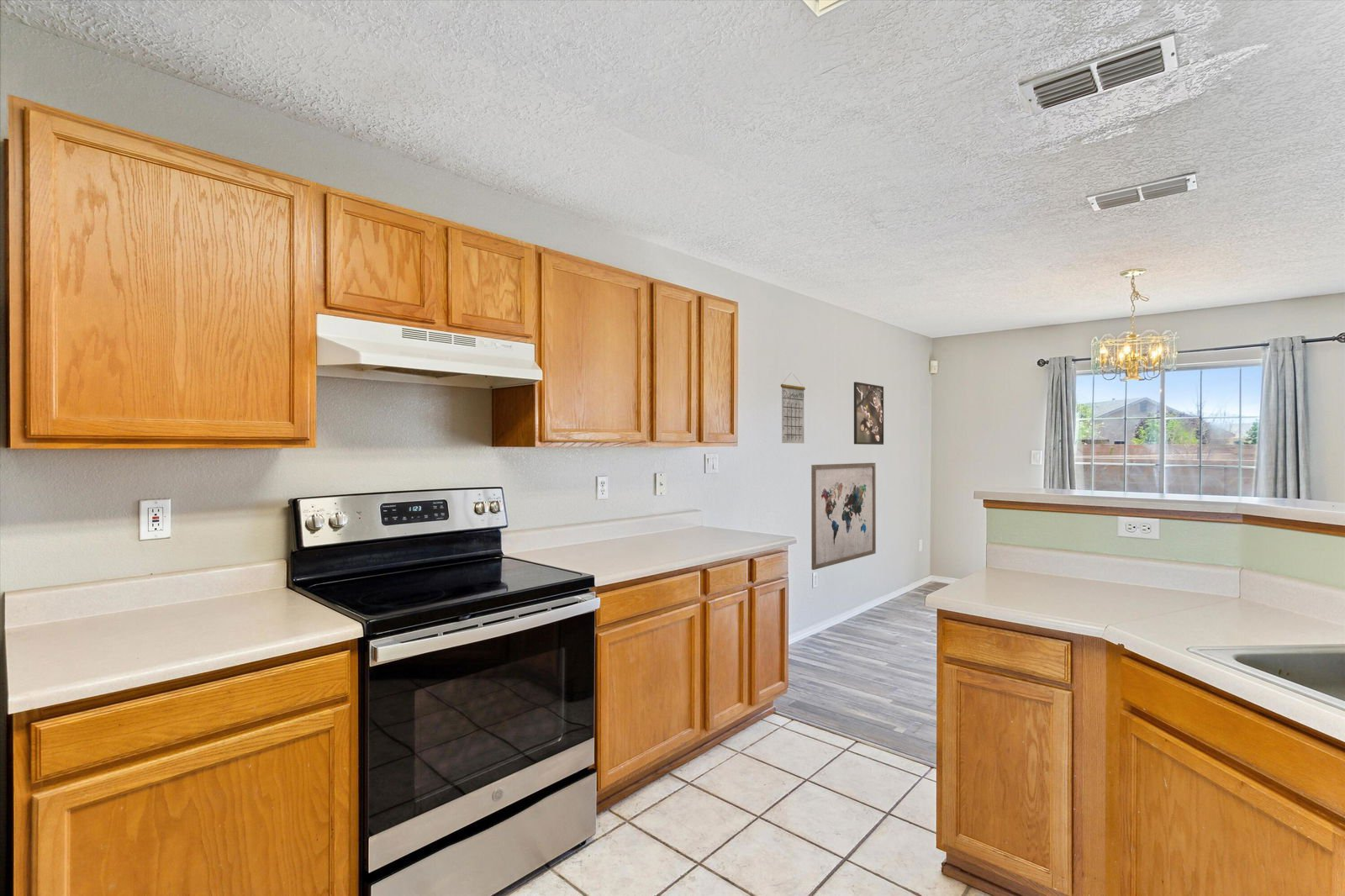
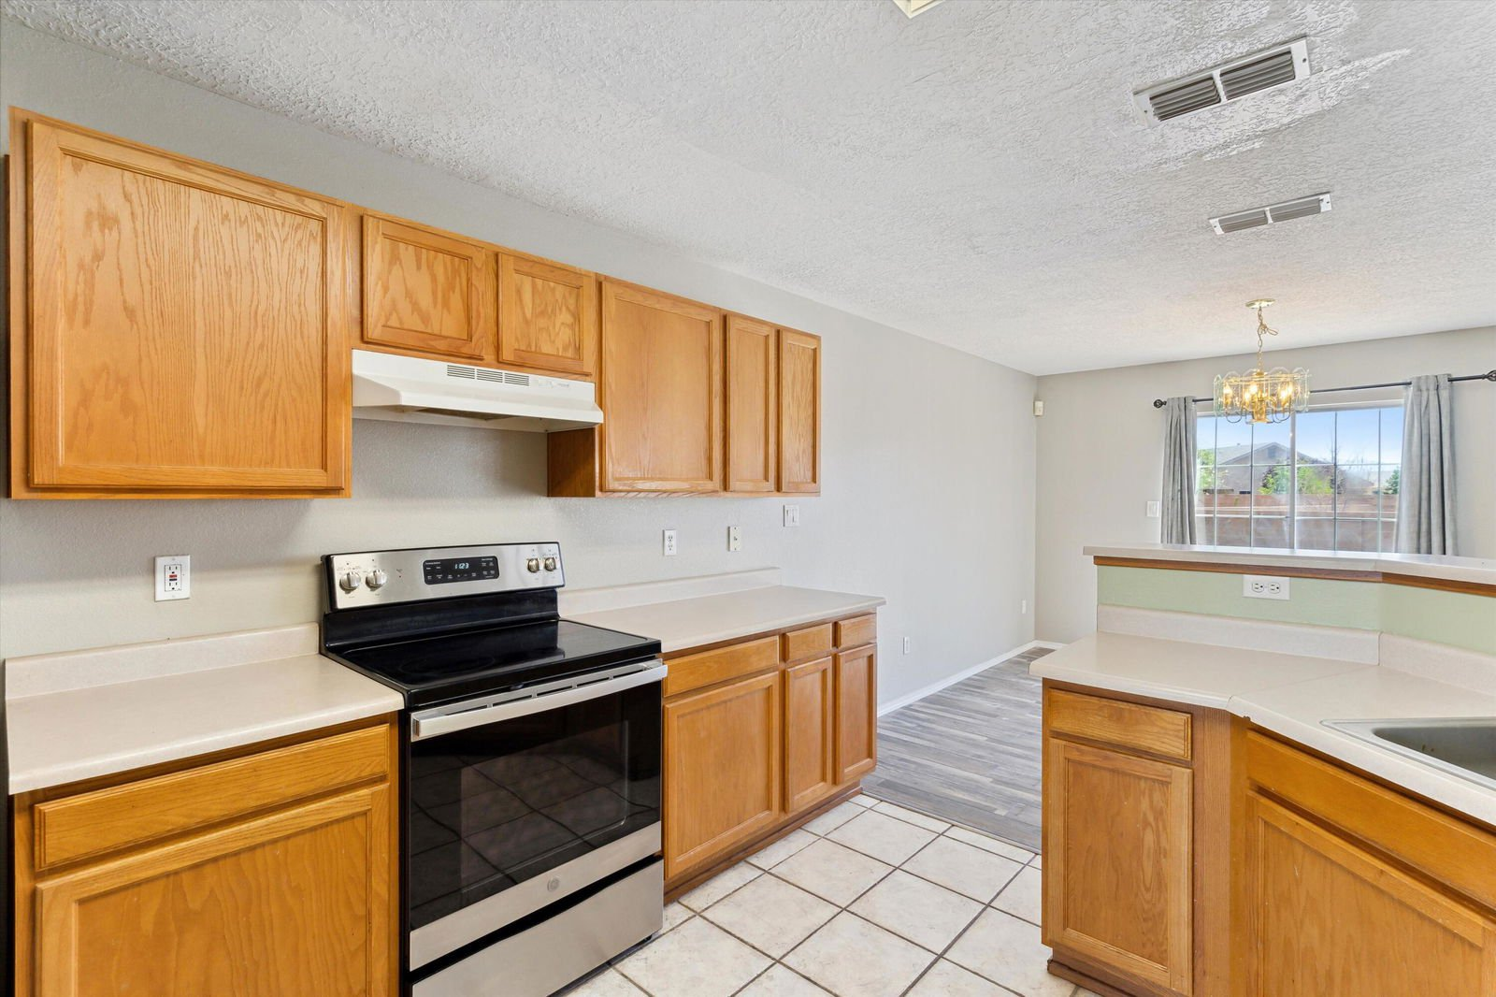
- wall art (846, 512)
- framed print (869, 414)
- calendar (793, 407)
